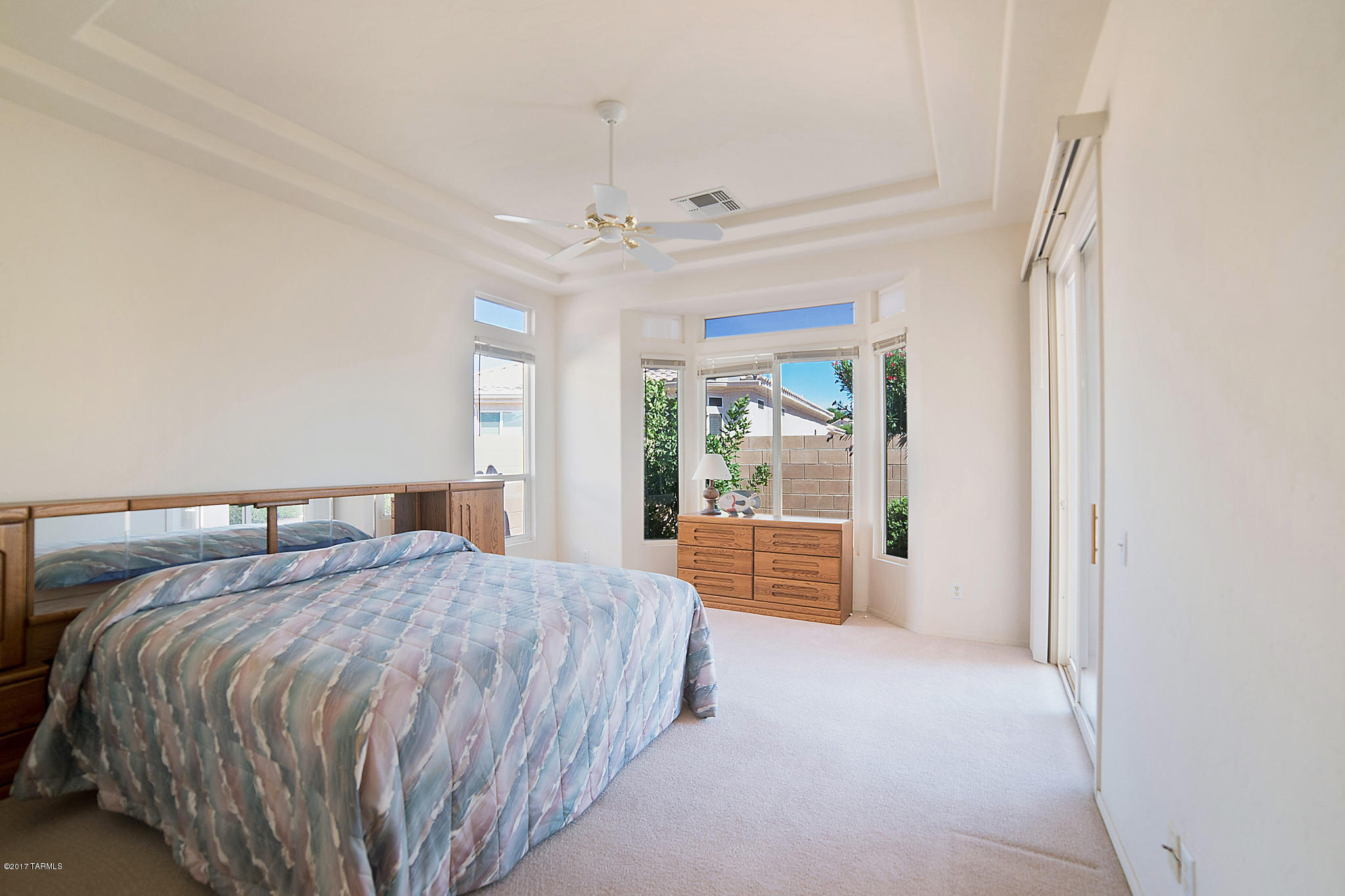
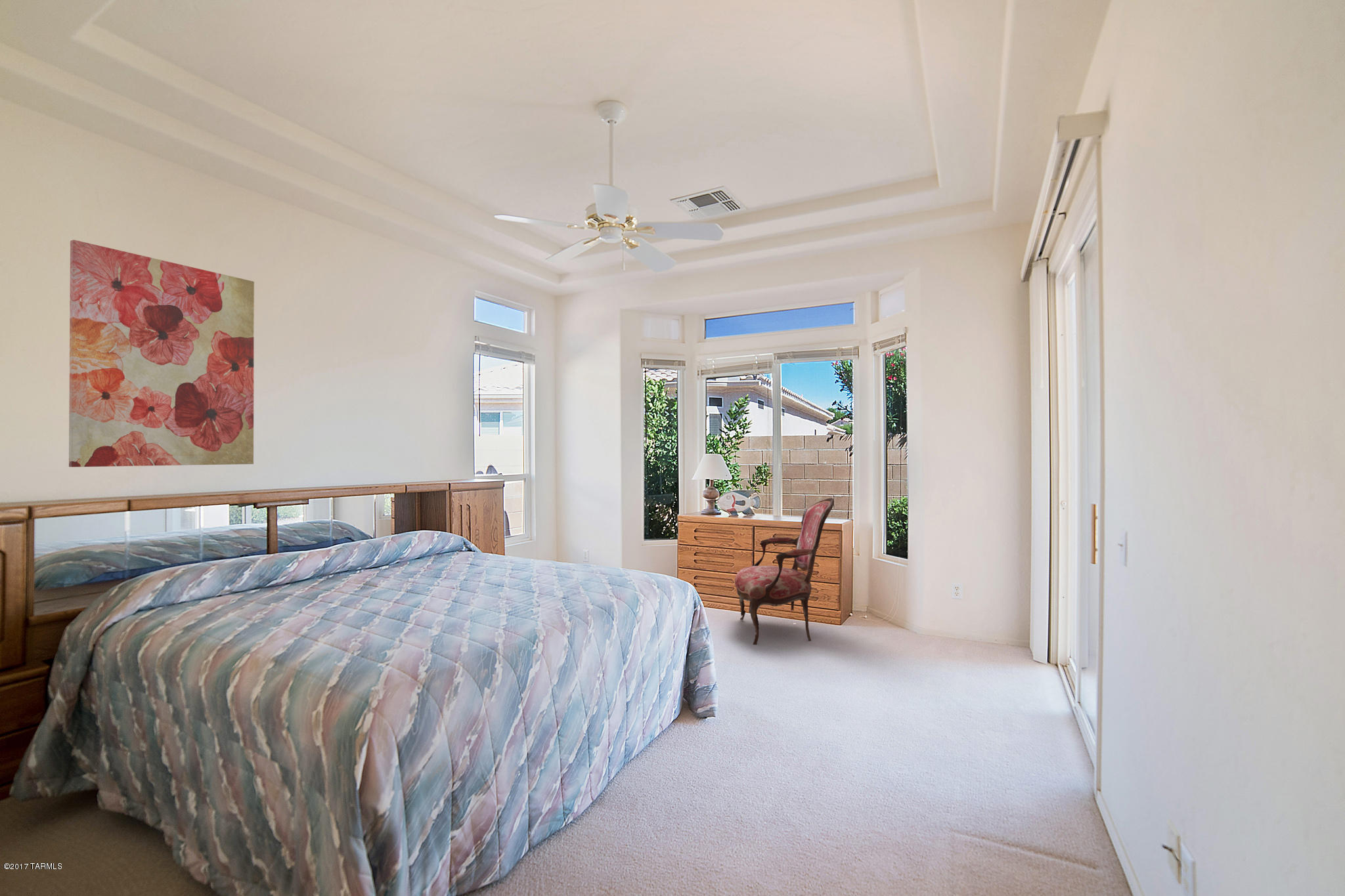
+ wall art (171, 364)
+ armchair (778, 565)
